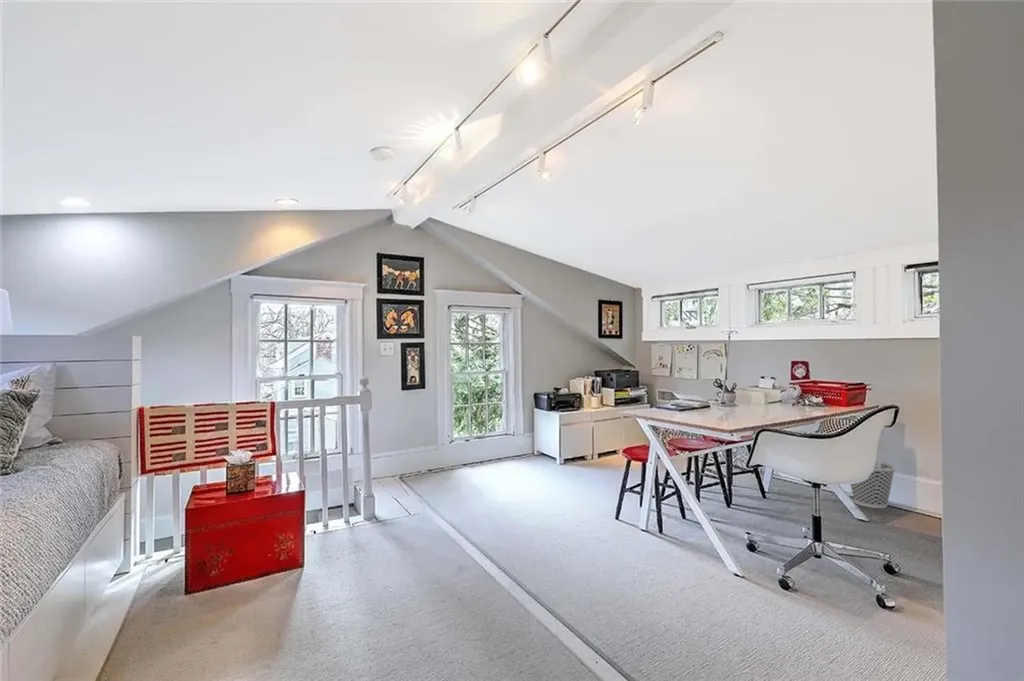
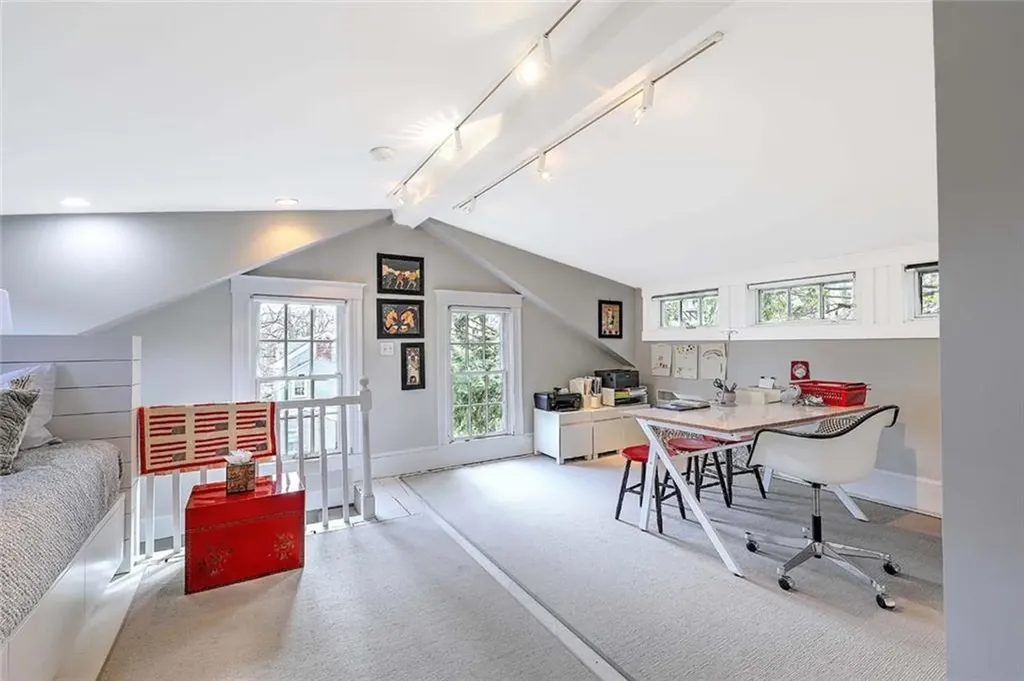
- wastebasket (869, 483)
